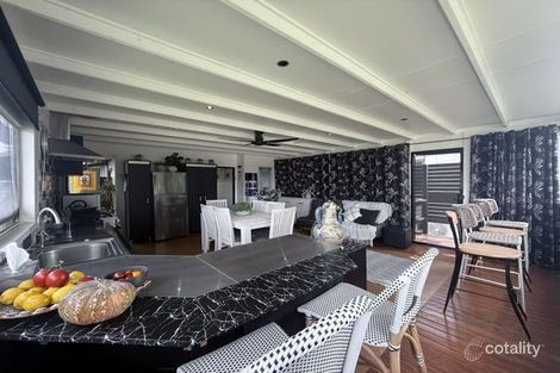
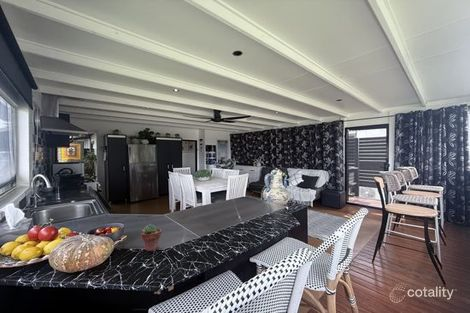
+ potted succulent (151, 236)
